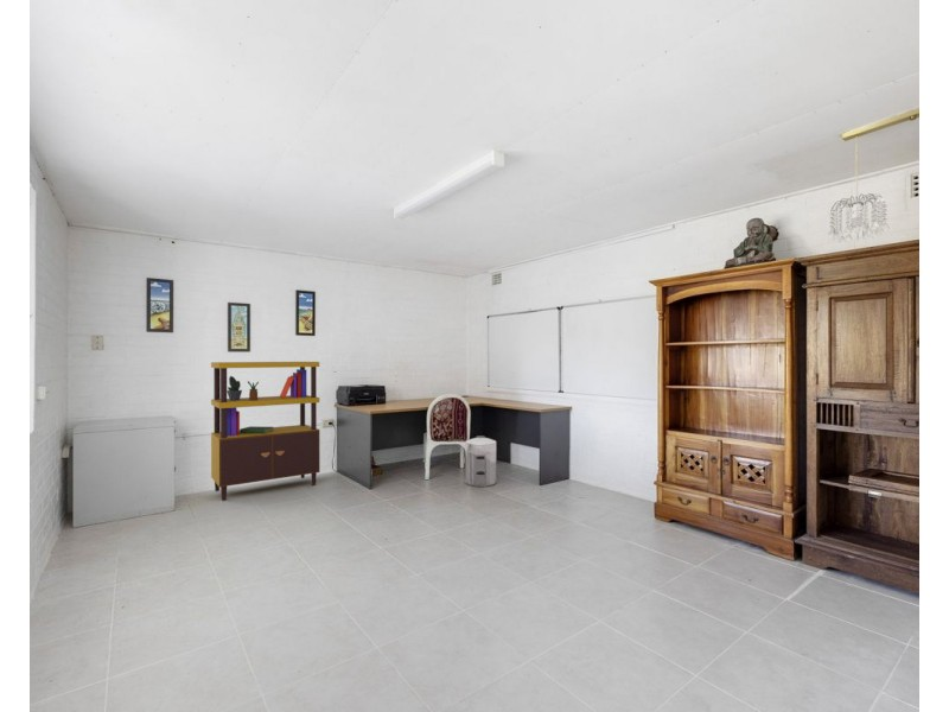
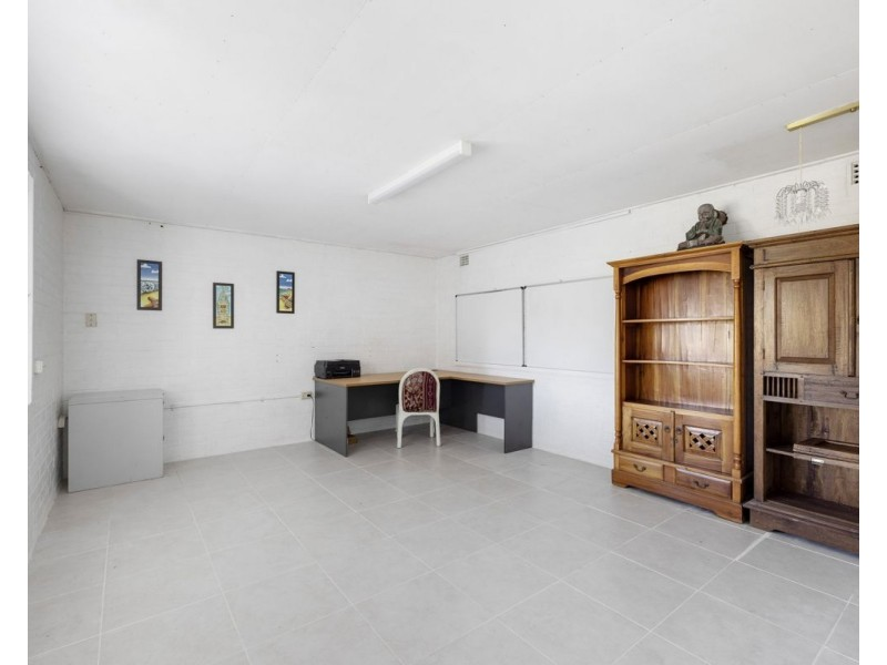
- bookcase (266, 427)
- waste bin (480, 459)
